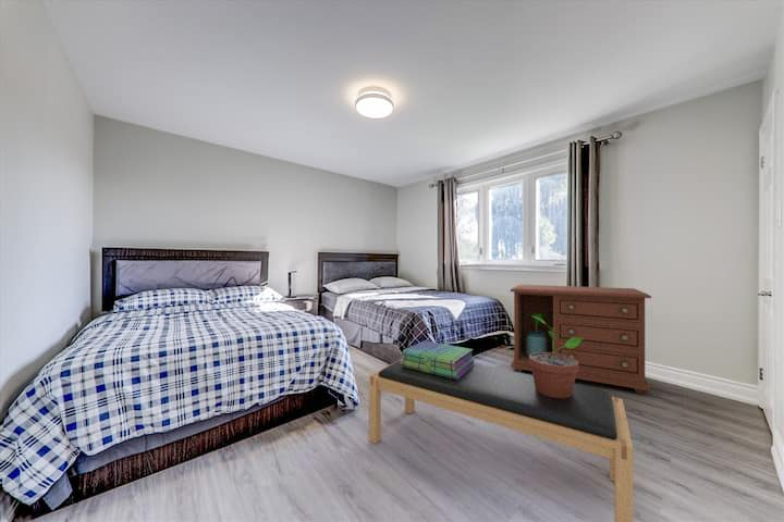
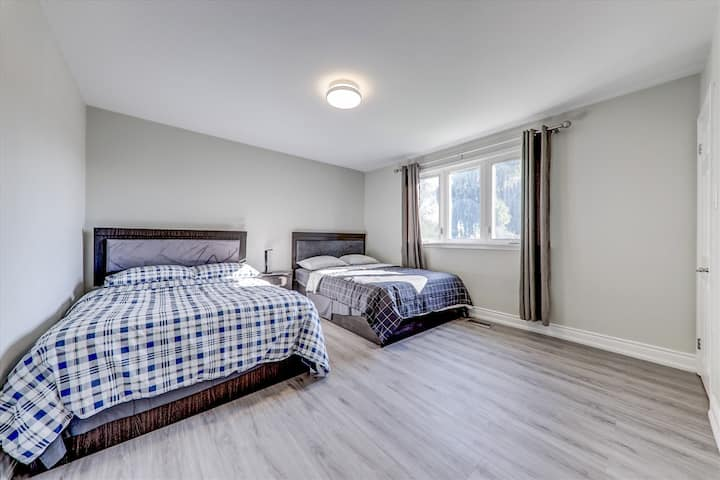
- stack of books (438, 357)
- potted plant (552, 353)
- dresser (573, 331)
- bench (483, 417)
